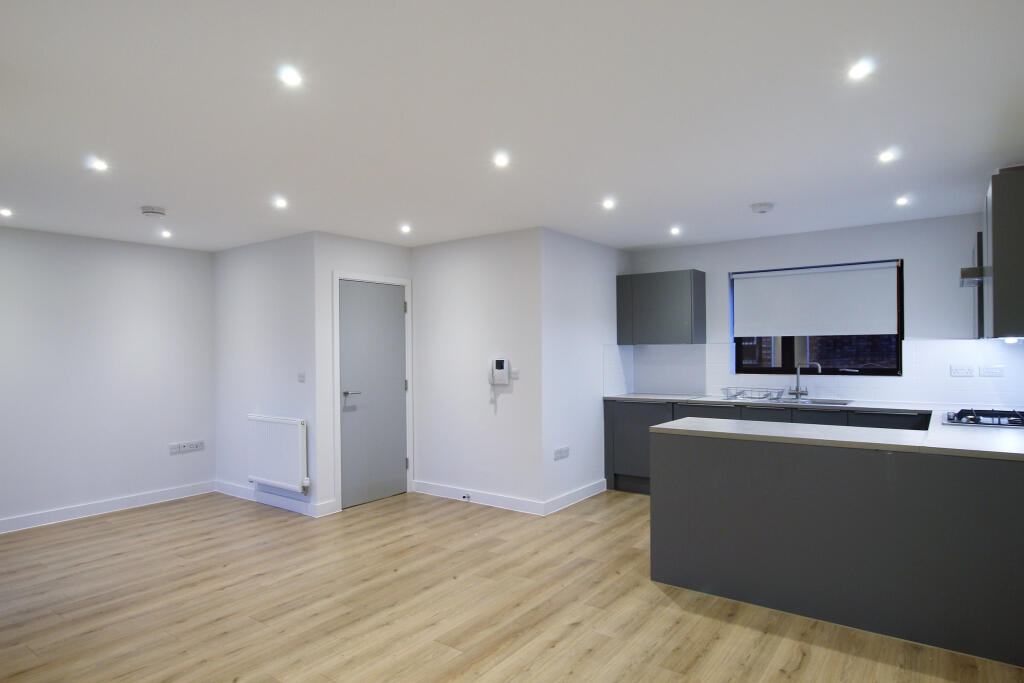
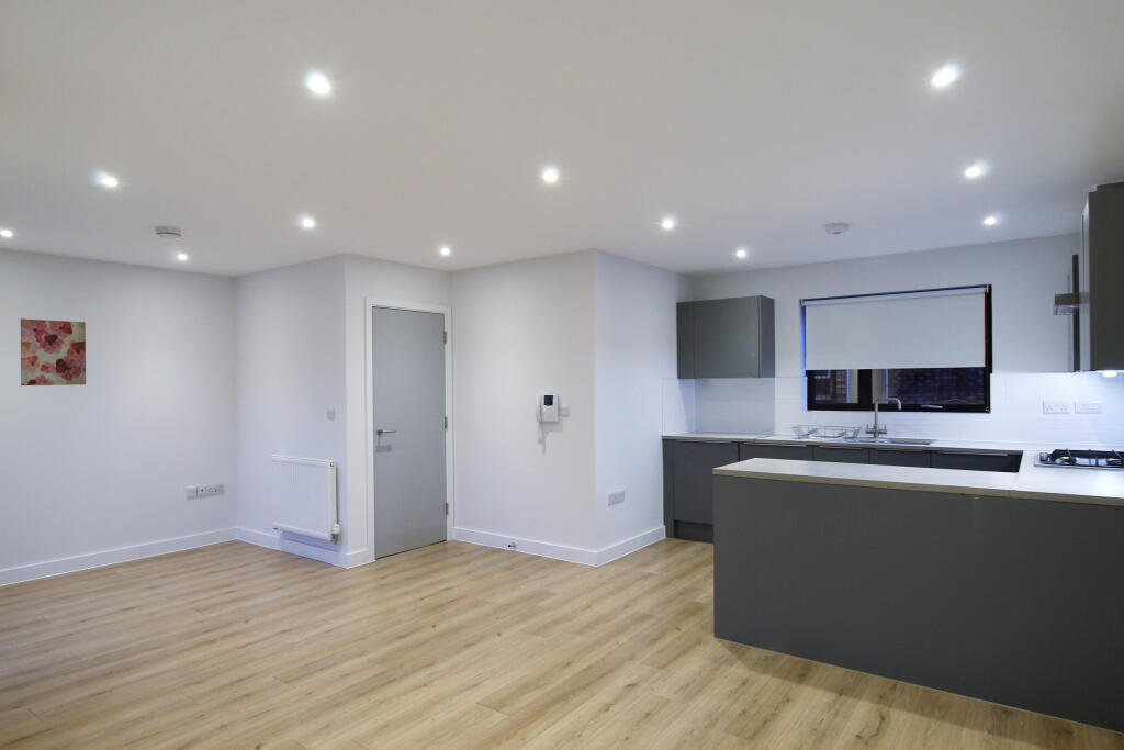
+ wall art (54, 352)
